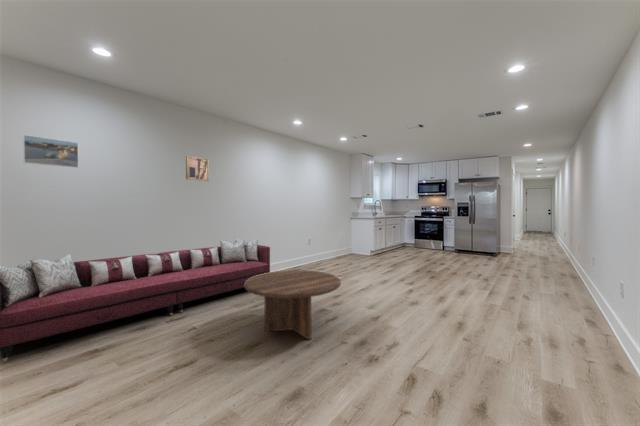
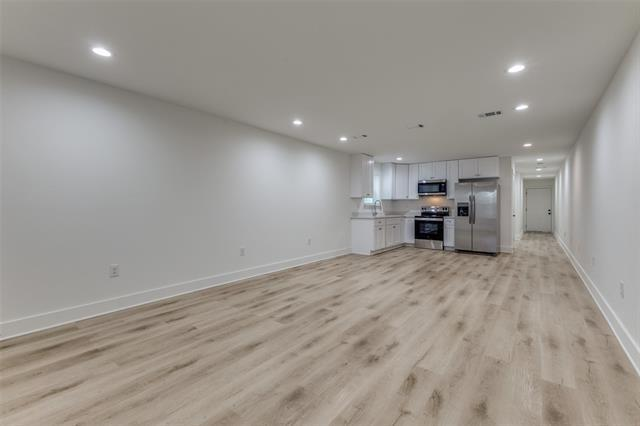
- coffee table (293, 304)
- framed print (52, 152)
- sofa (166, 277)
- wall art (197, 168)
